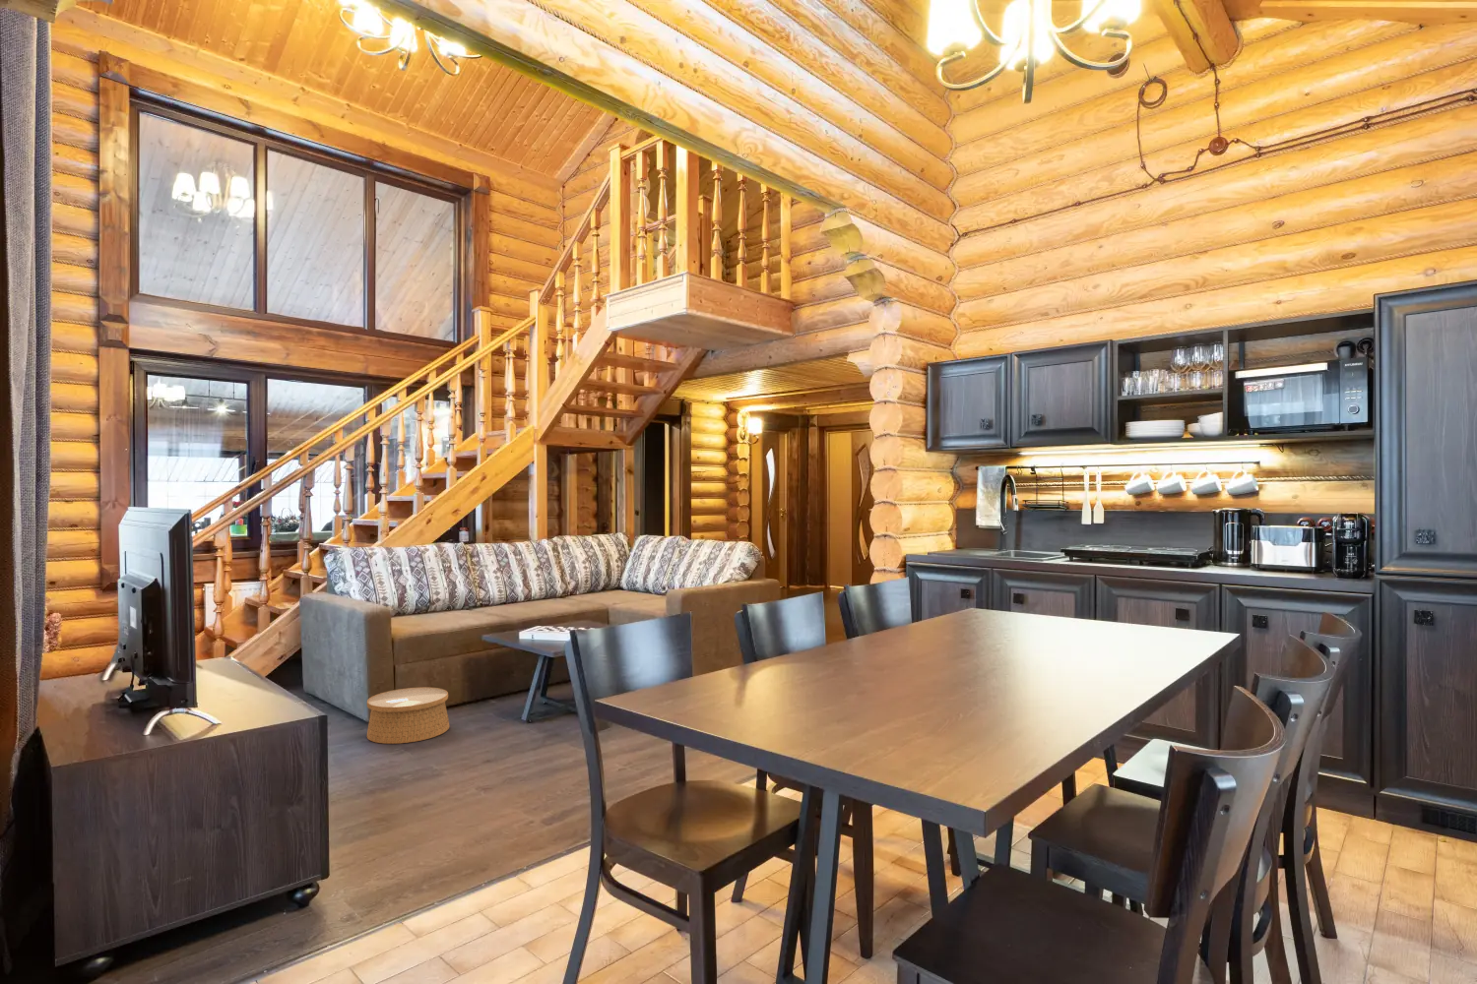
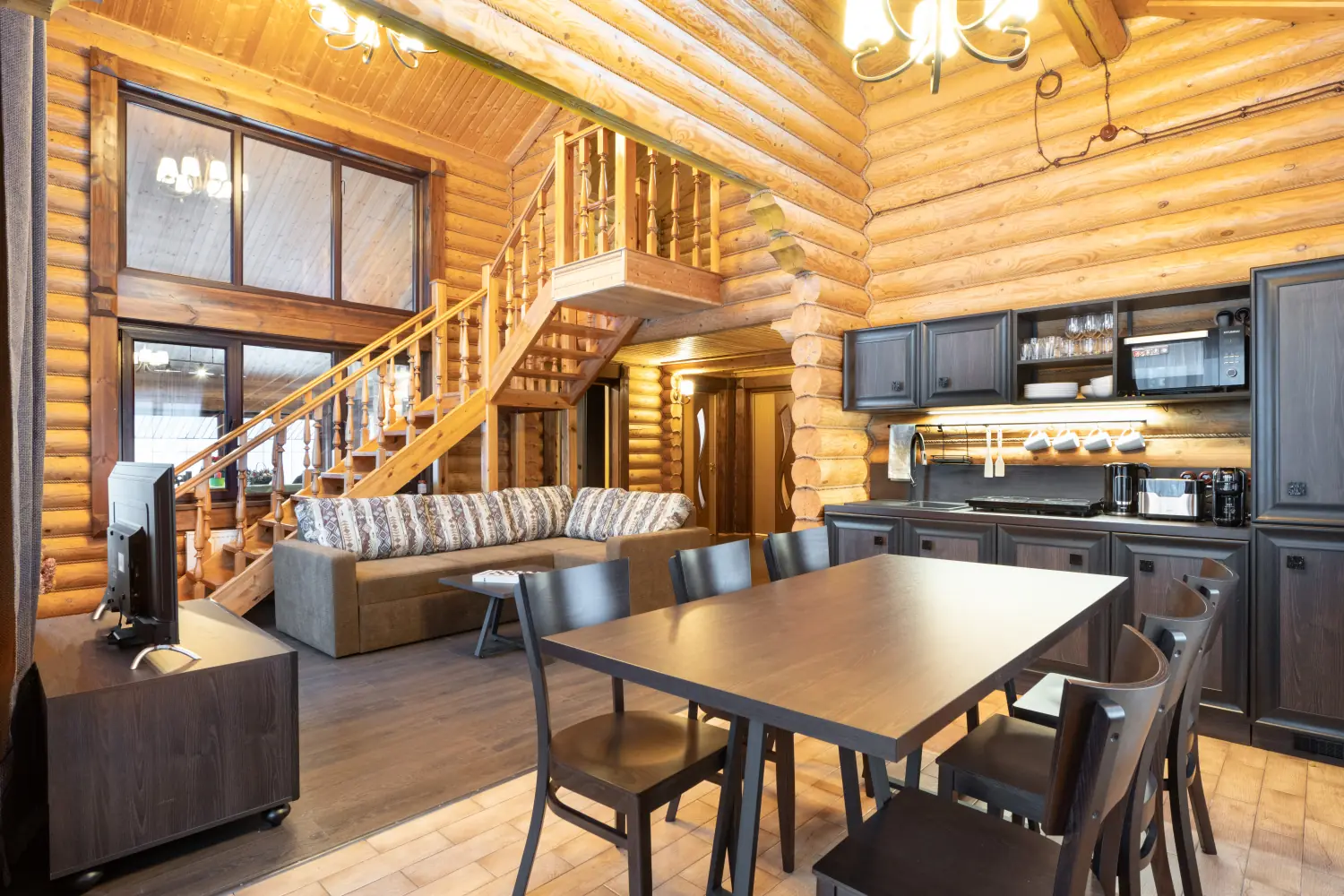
- woven basket (409, 714)
